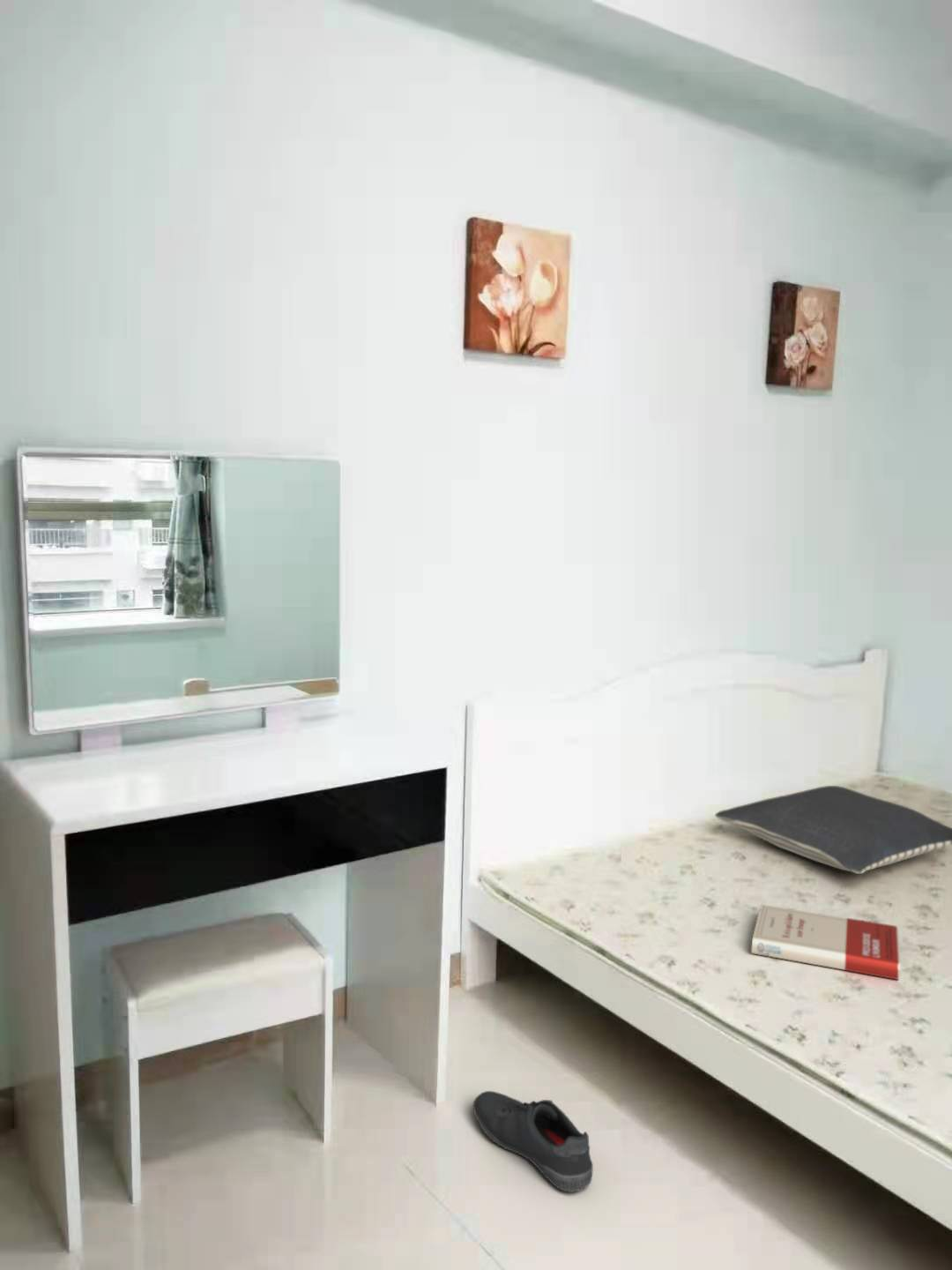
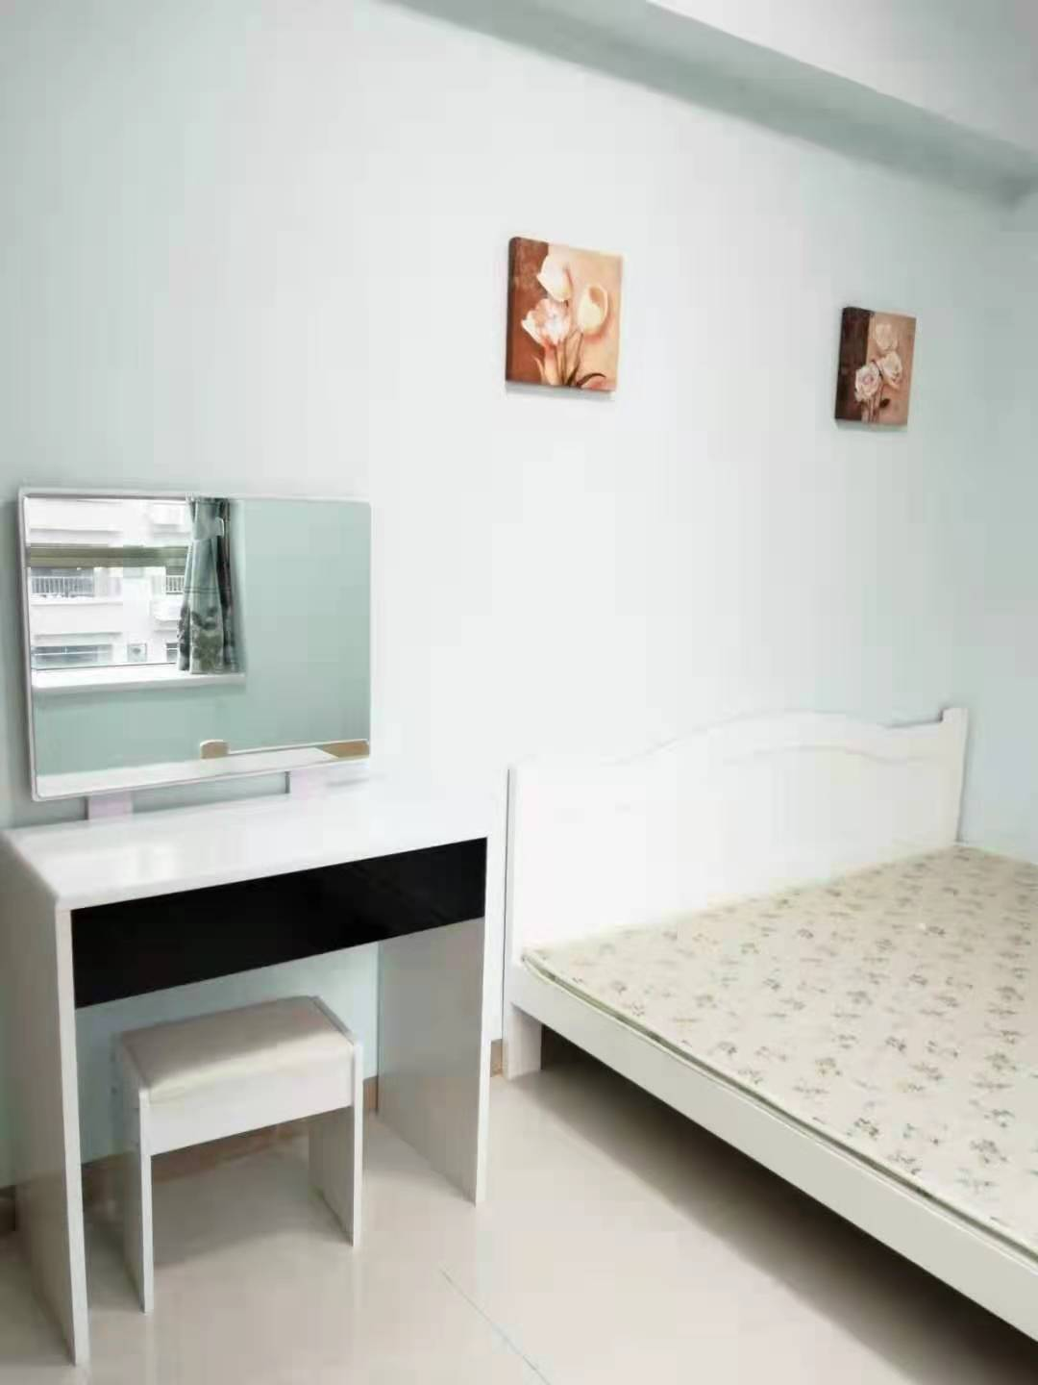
- pillow (839, 826)
- book (825, 940)
- shoe (532, 1123)
